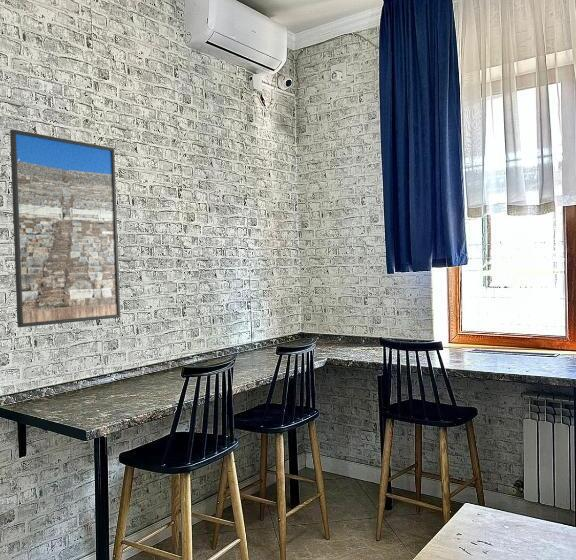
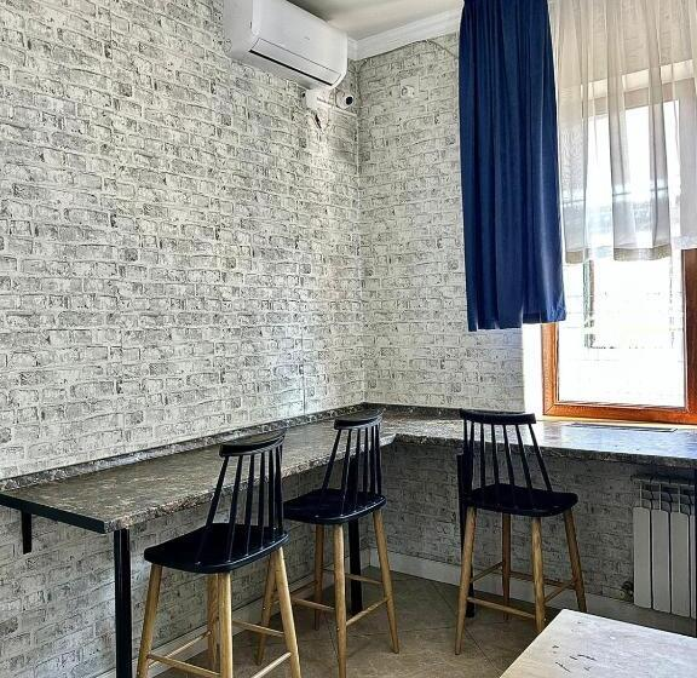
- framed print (69, 231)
